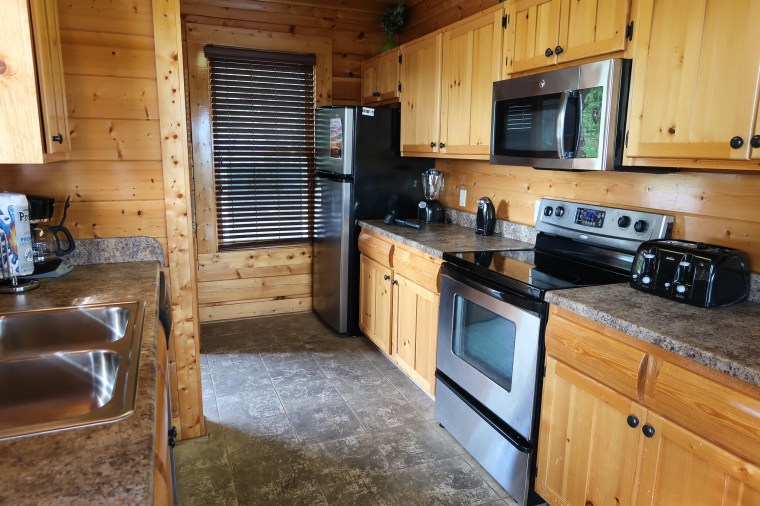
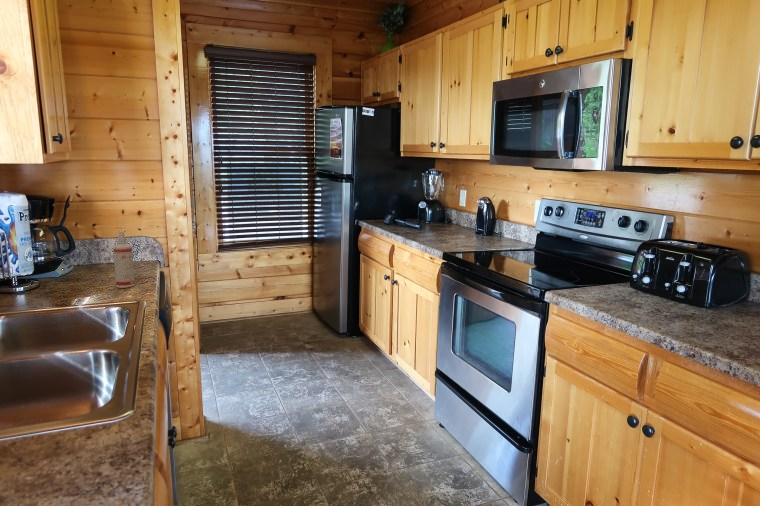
+ spray bottle (123, 258)
